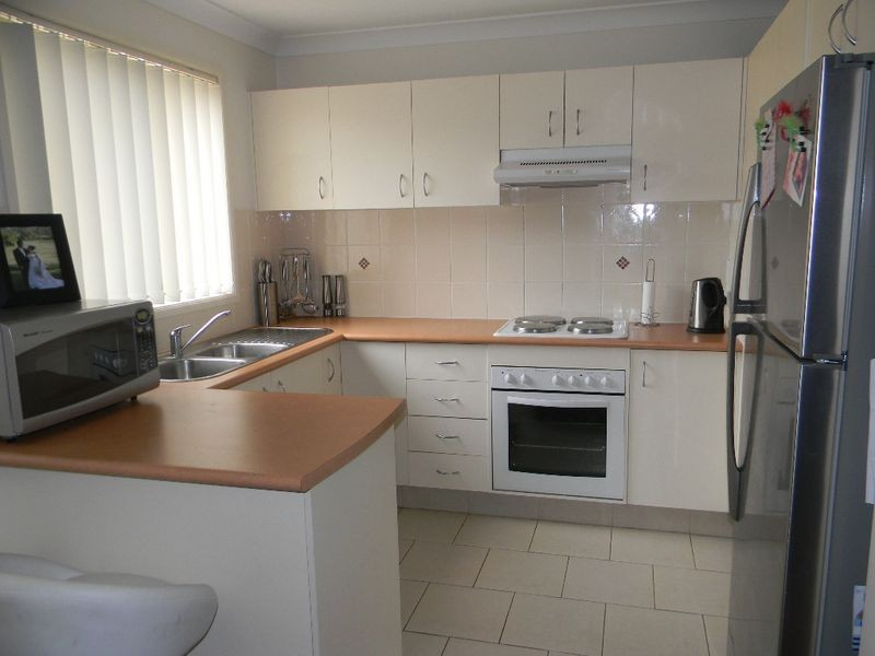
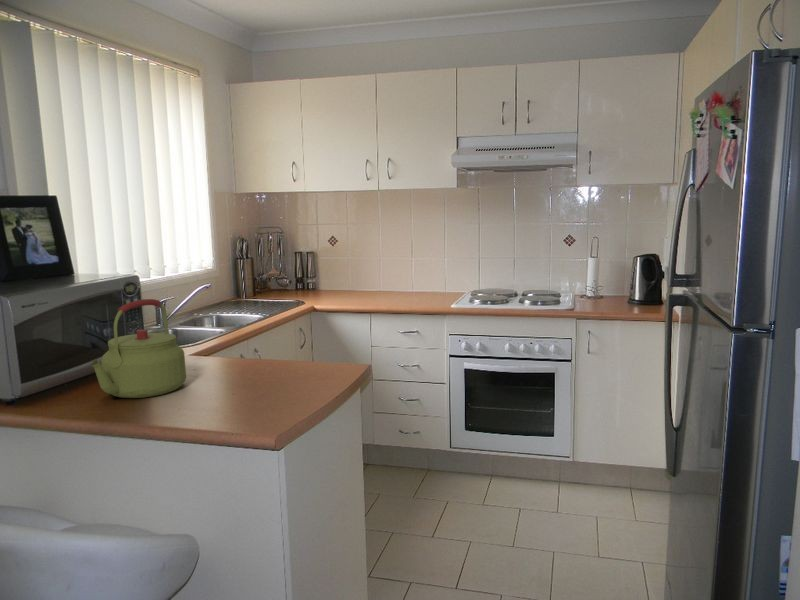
+ kettle (134, 347)
